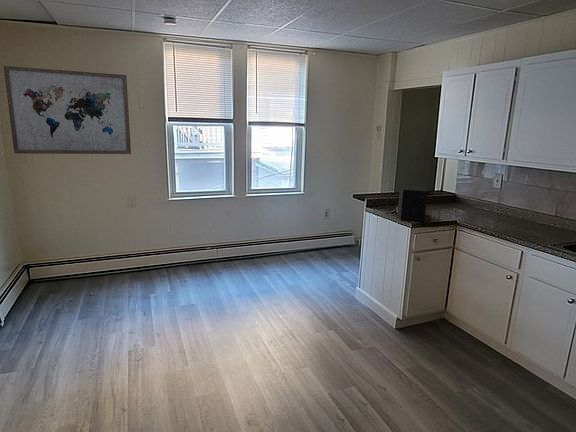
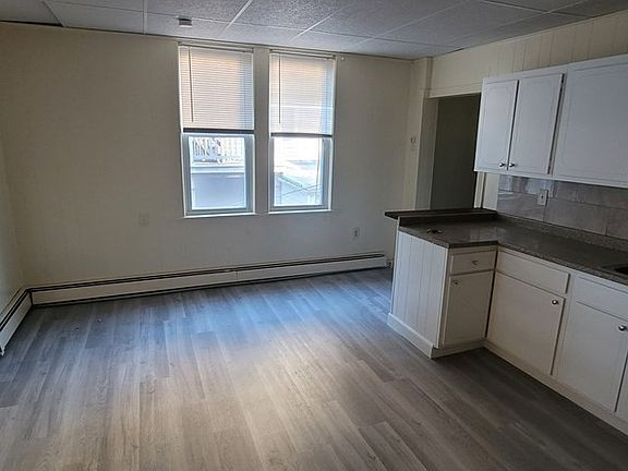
- coffee maker (410, 202)
- wall art (72, 113)
